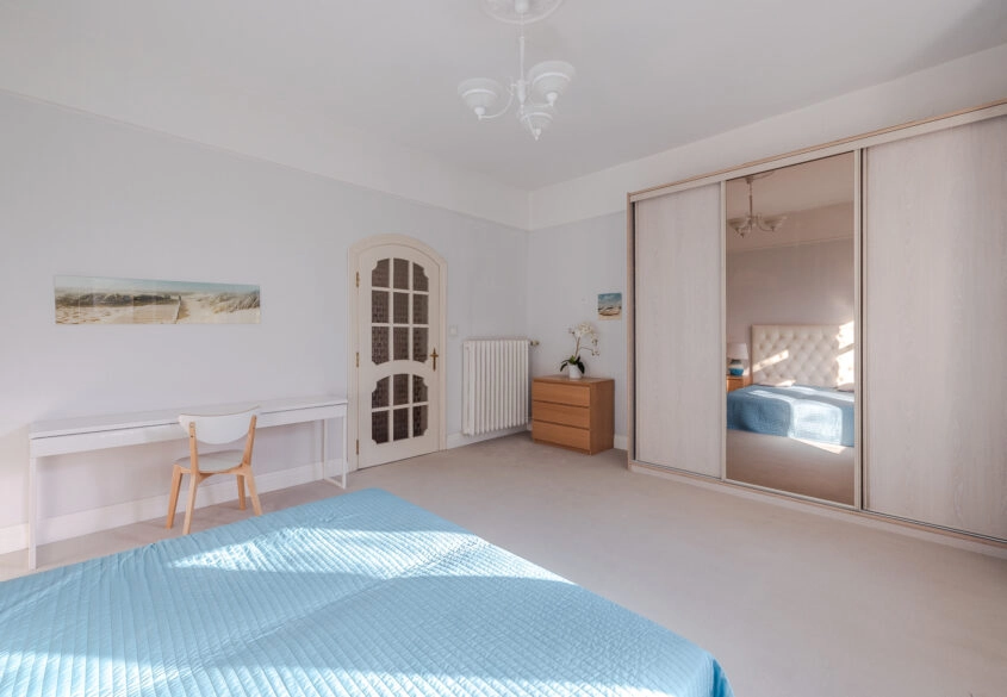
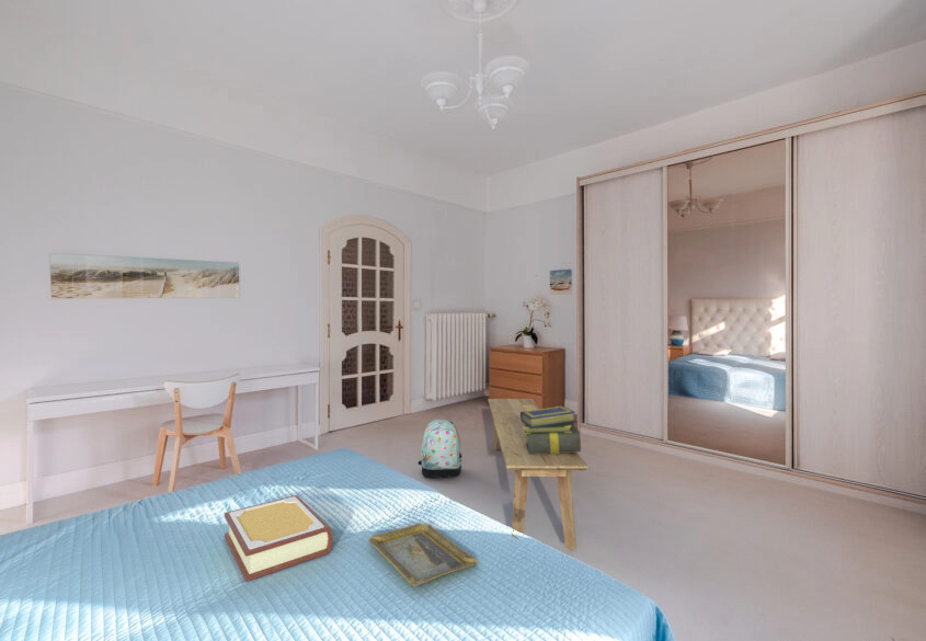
+ backpack (442, 447)
+ bench (523, 455)
+ tray (420, 551)
+ book (276, 531)
+ stack of books (549, 428)
